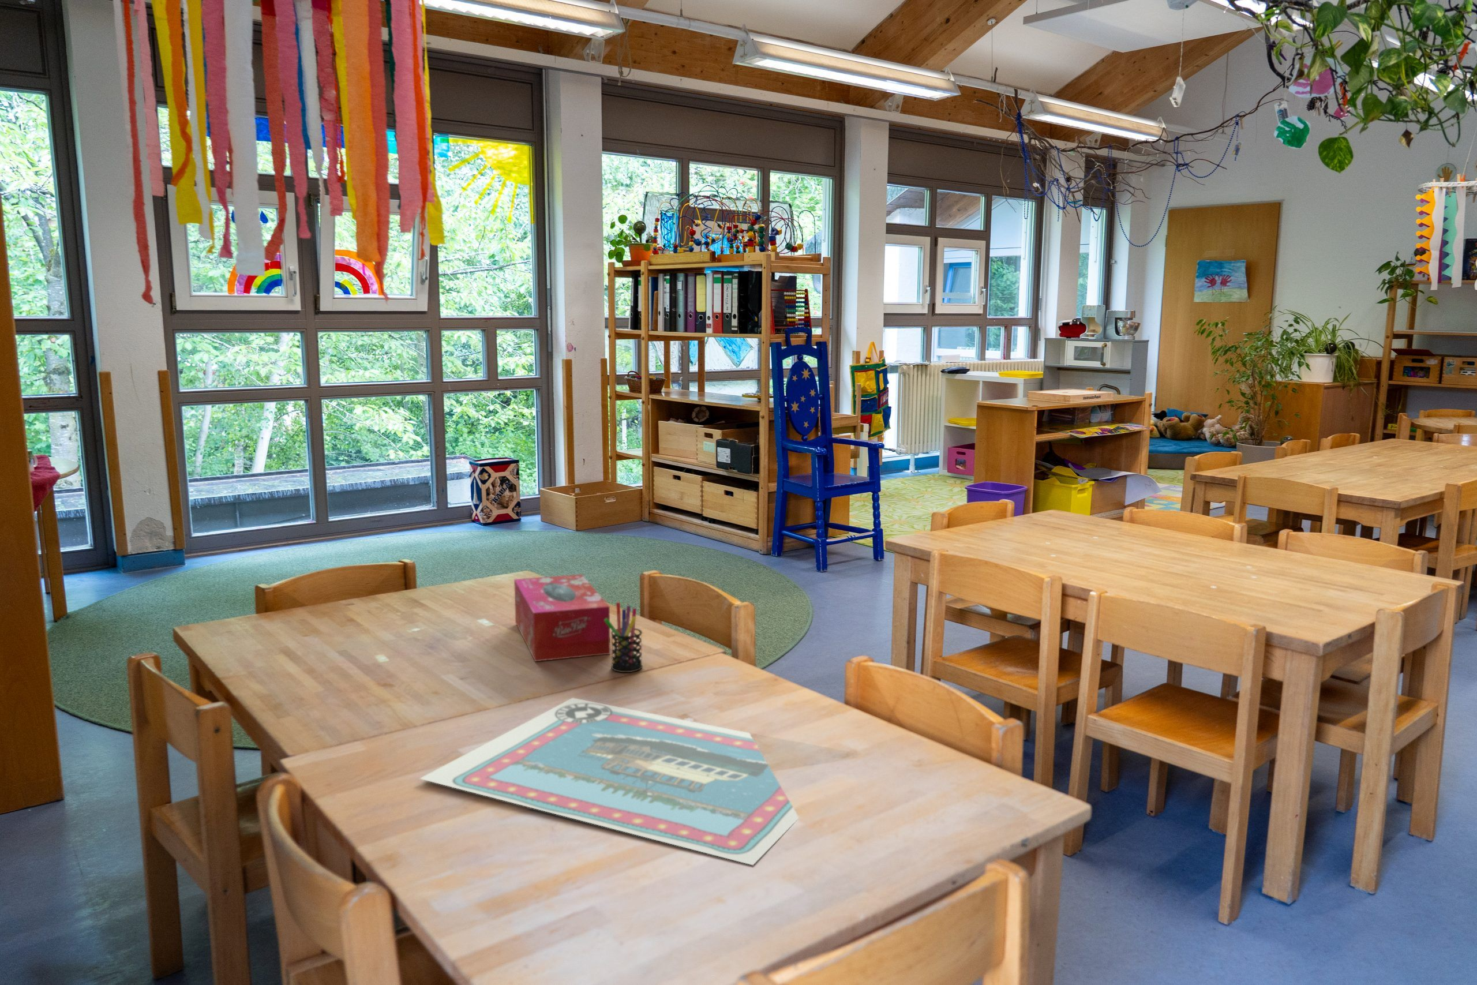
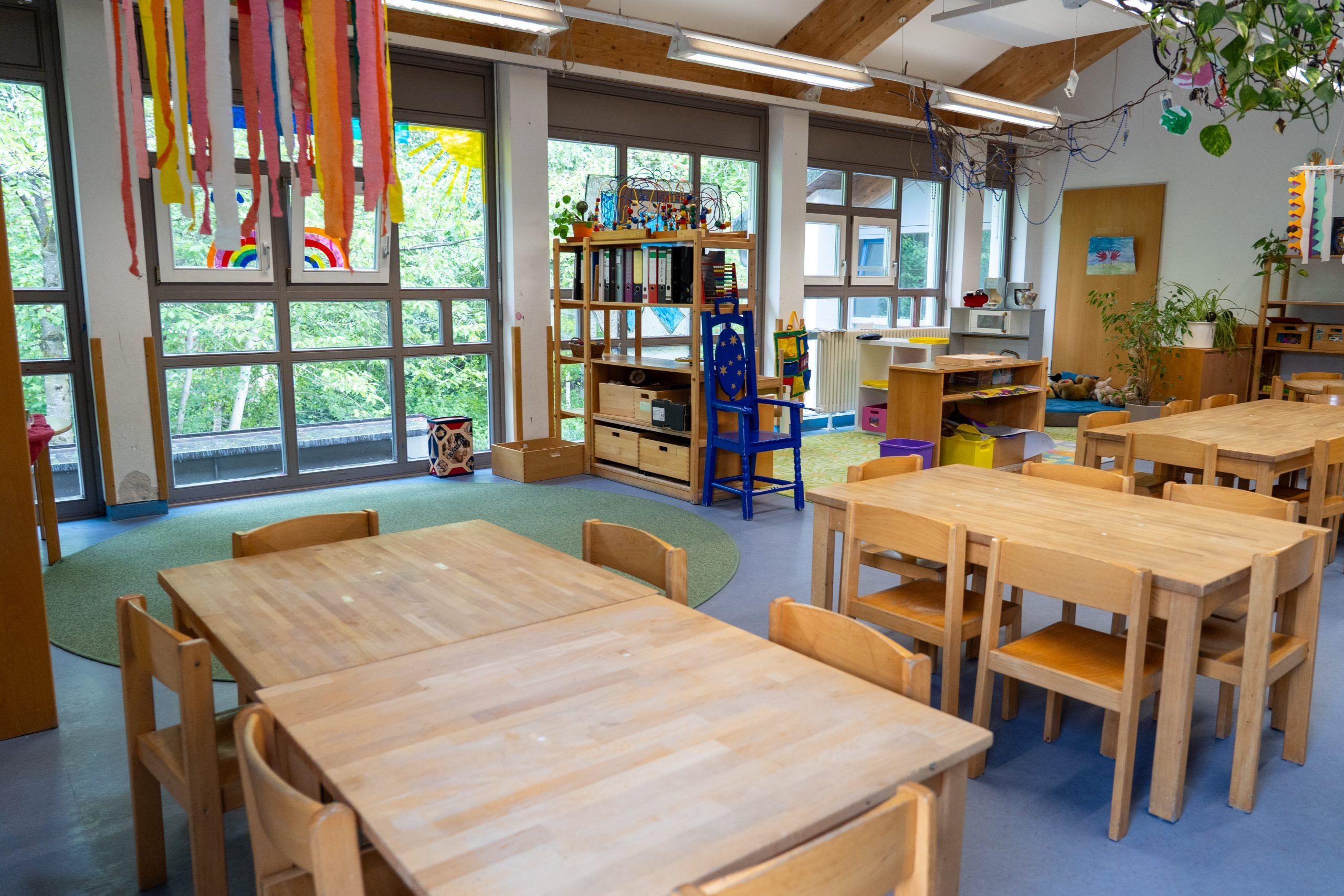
- tissue box (559, 615)
- pen holder (622, 637)
- postcard (646, 766)
